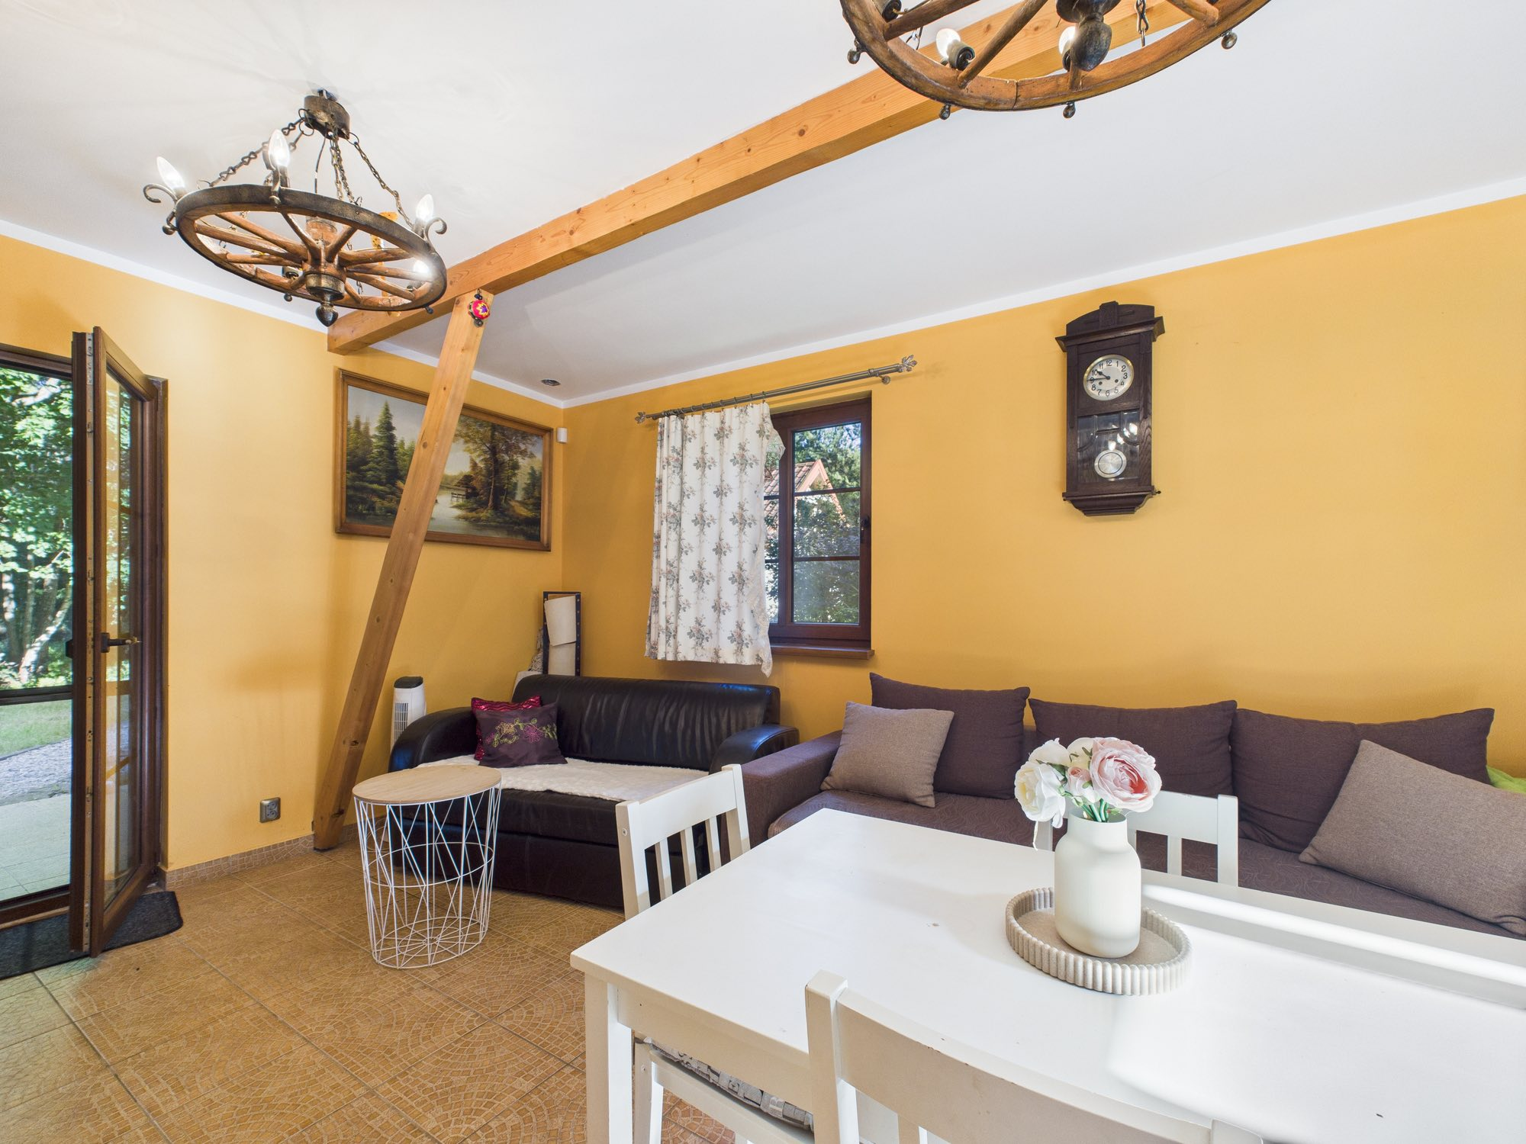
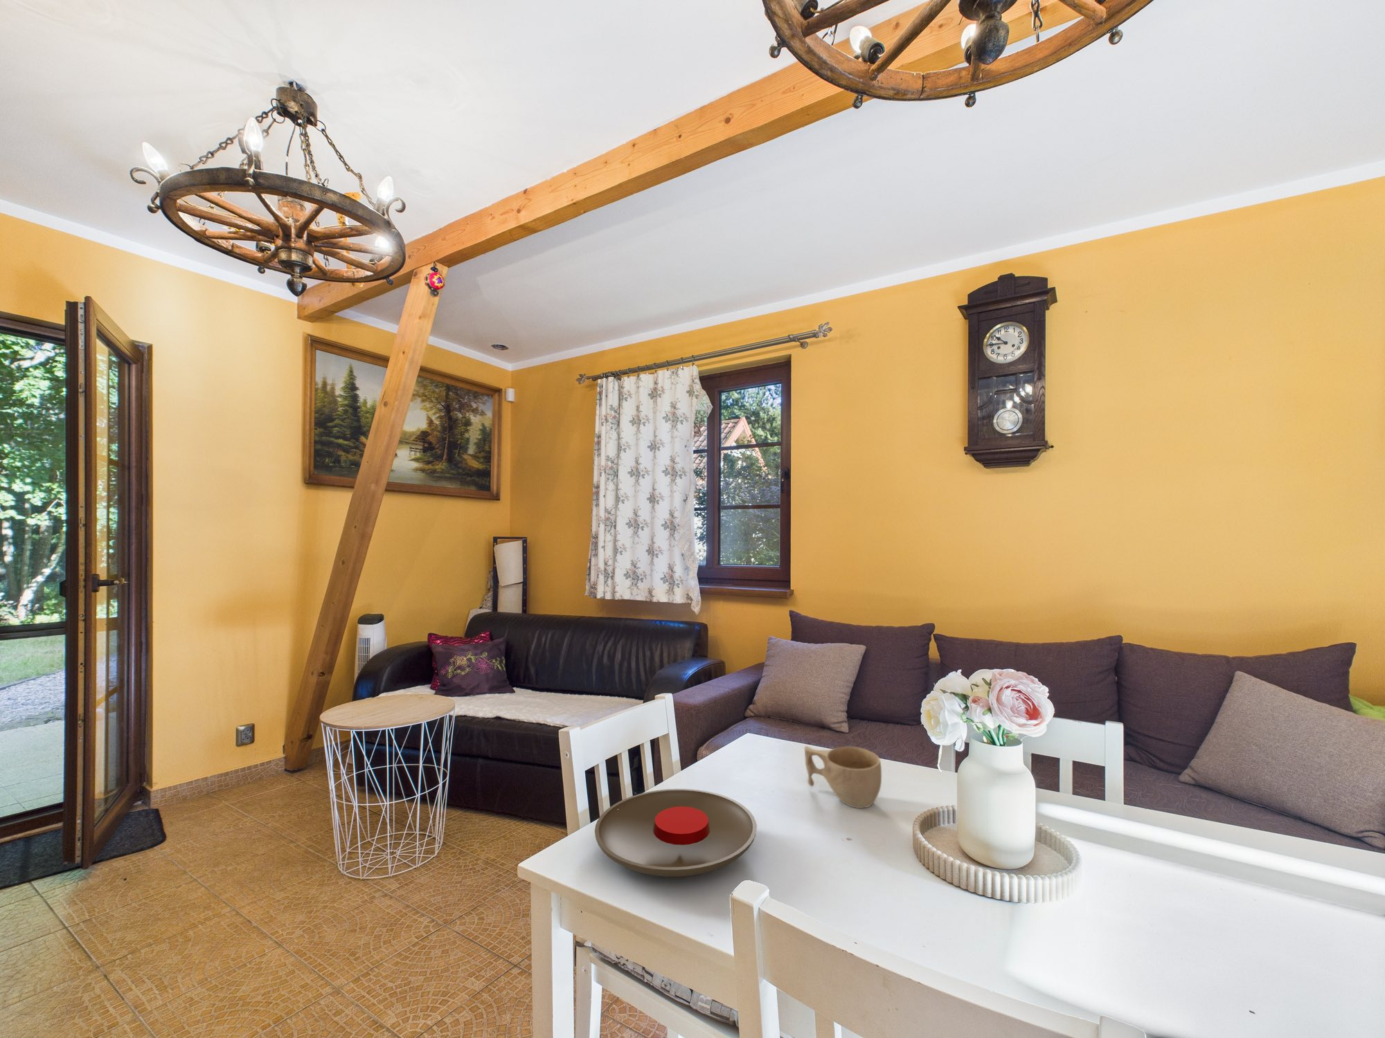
+ plate (676, 833)
+ cup (842, 774)
